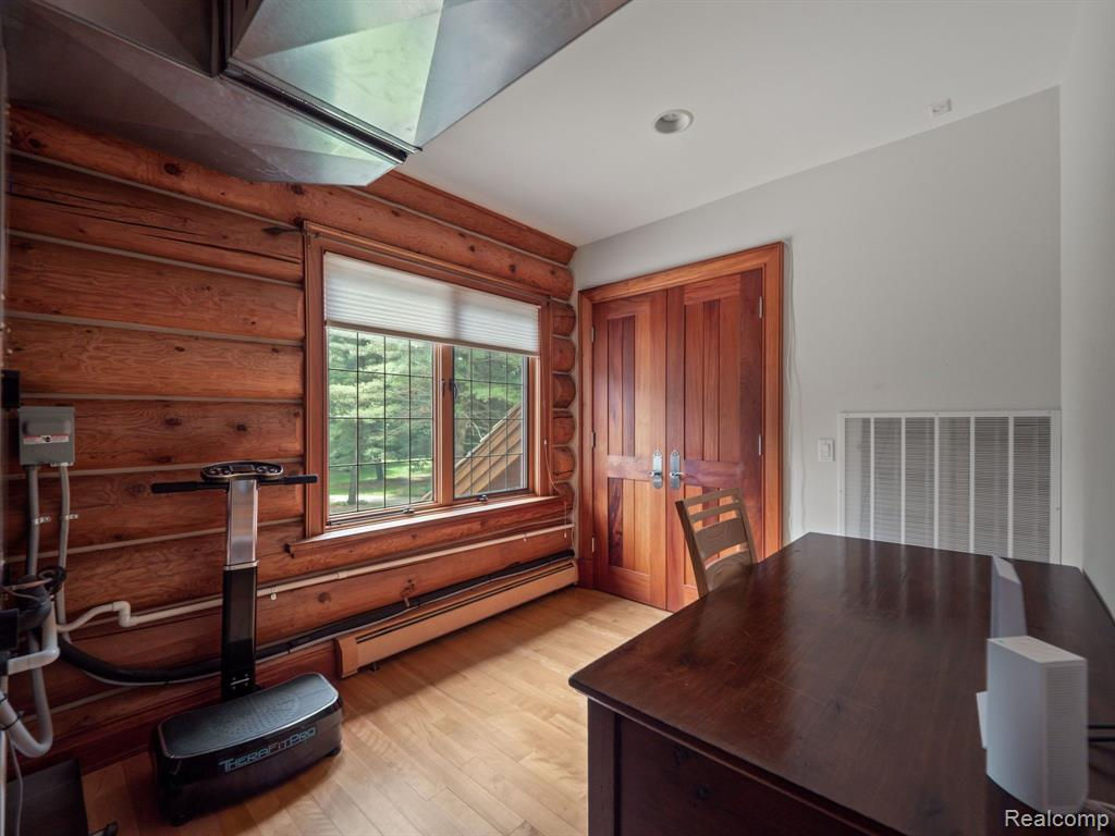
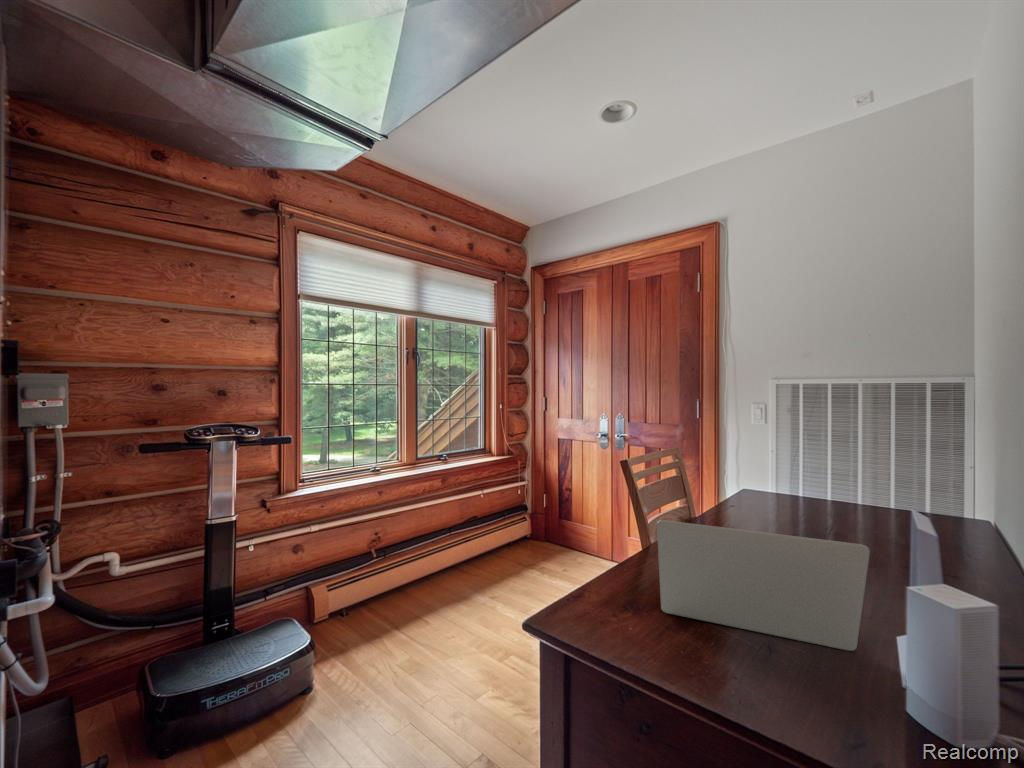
+ laptop (747, 560)
